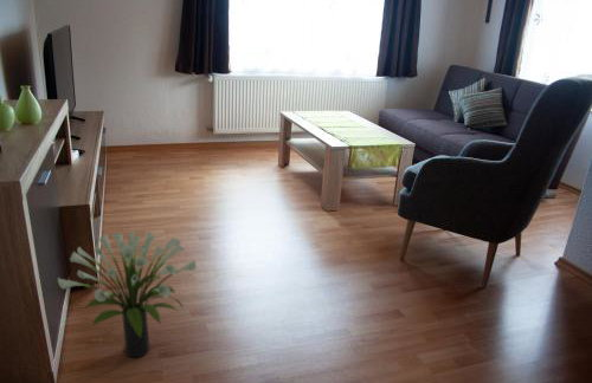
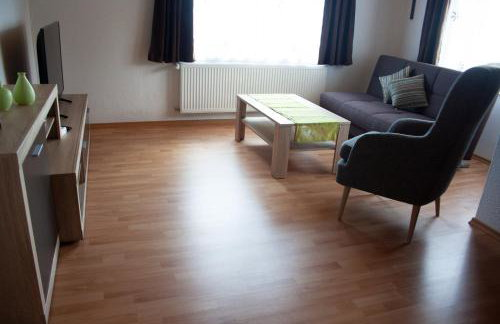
- potted plant (131, 293)
